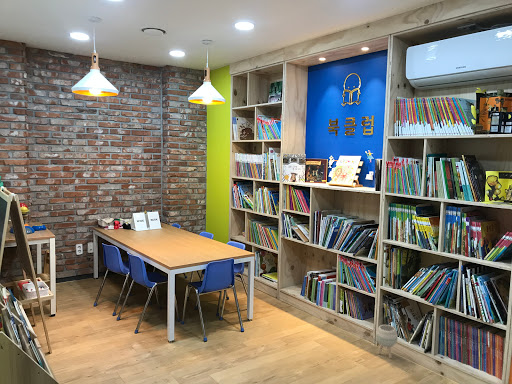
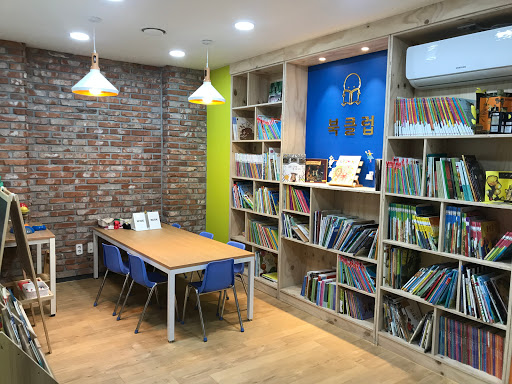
- planter (386, 341)
